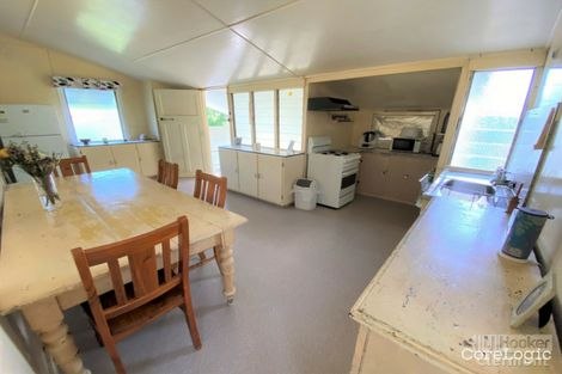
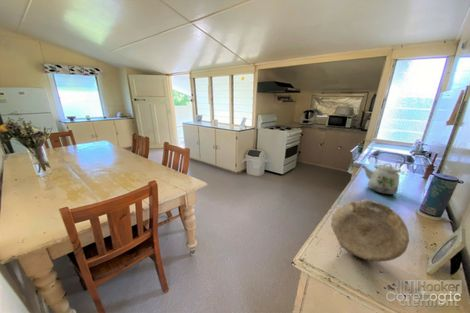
+ bowl (366, 230)
+ kettle (380, 171)
